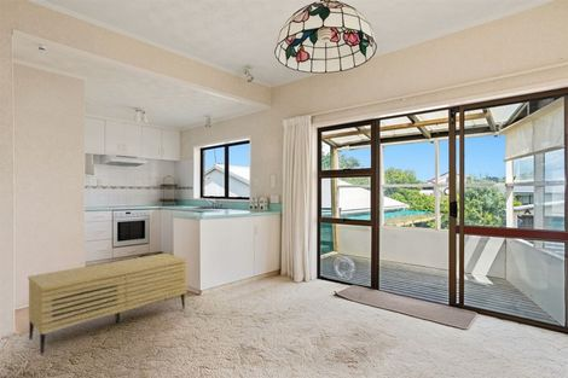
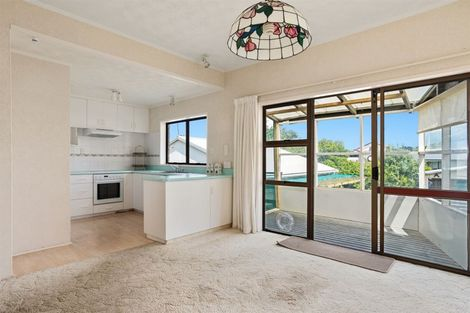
- sideboard (116, 295)
